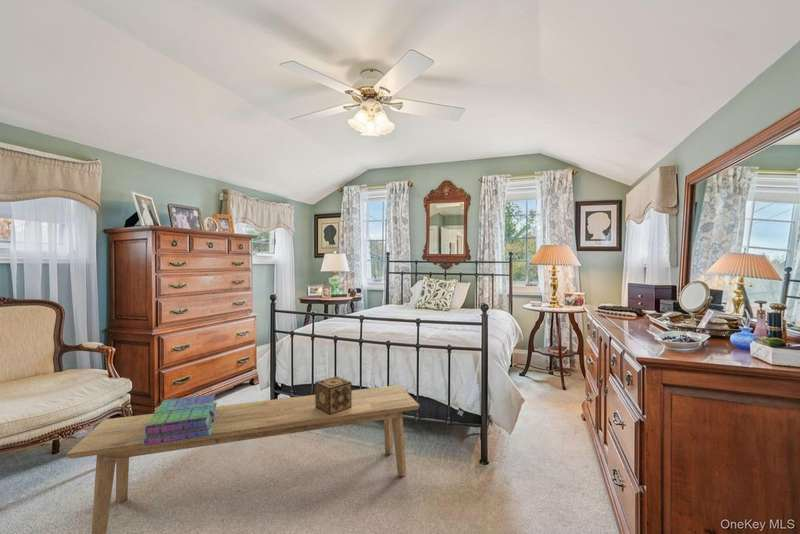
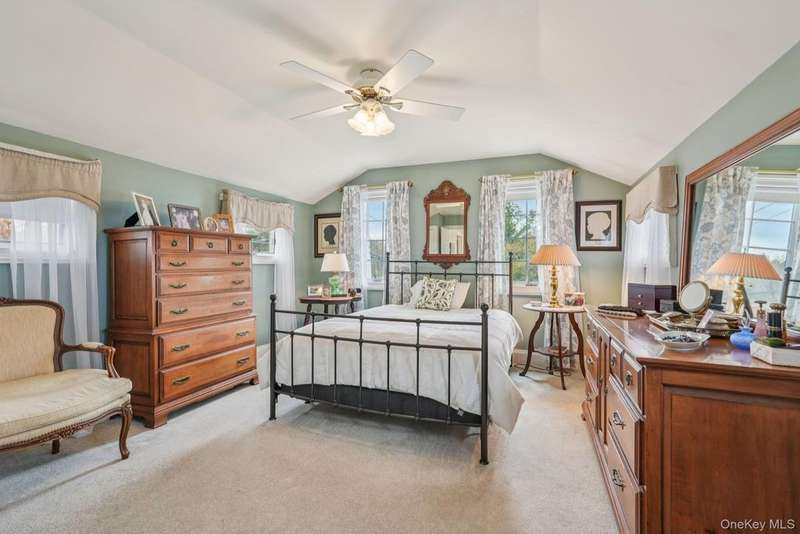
- stack of books (184, 416)
- decorative box (333, 394)
- bench (269, 436)
